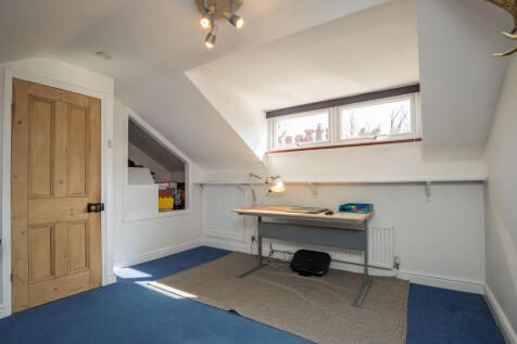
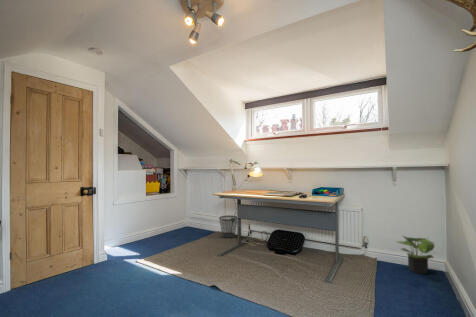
+ potted plant (416, 252)
+ wastebasket (228, 226)
